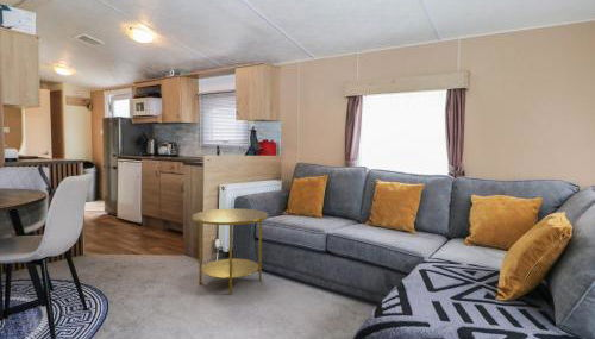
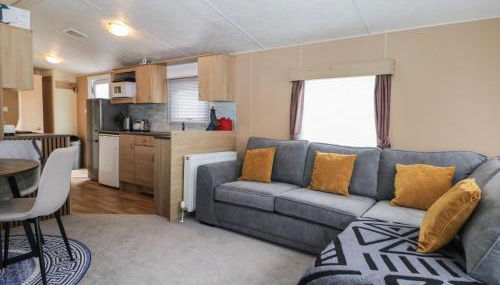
- side table (230, 247)
